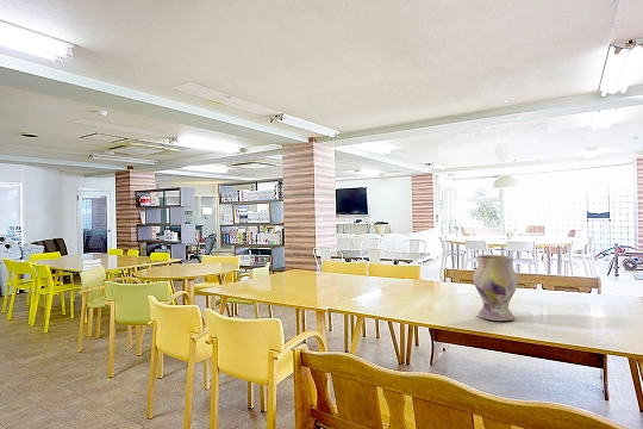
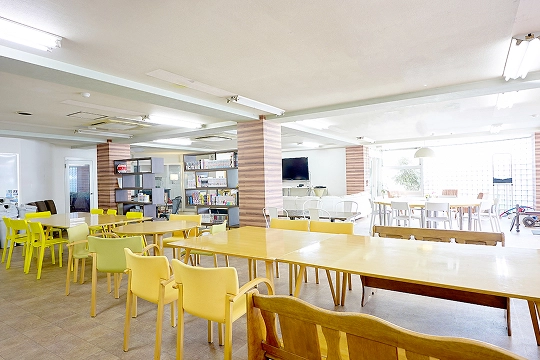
- vase (494, 286)
